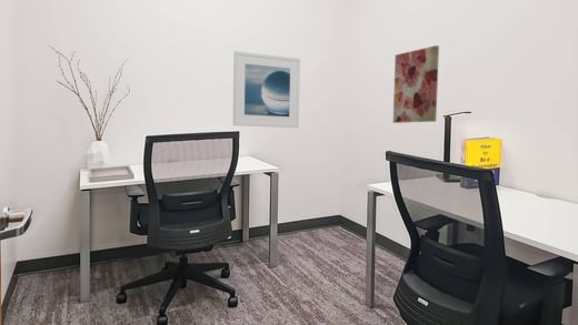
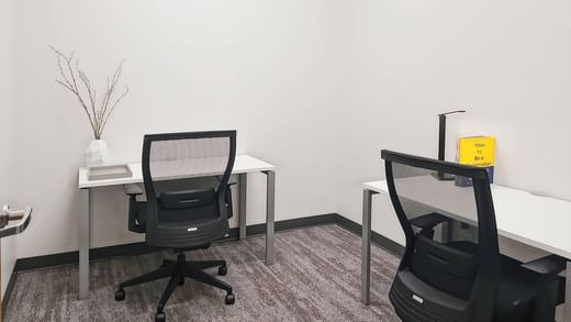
- wall art (415, 87)
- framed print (267, 91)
